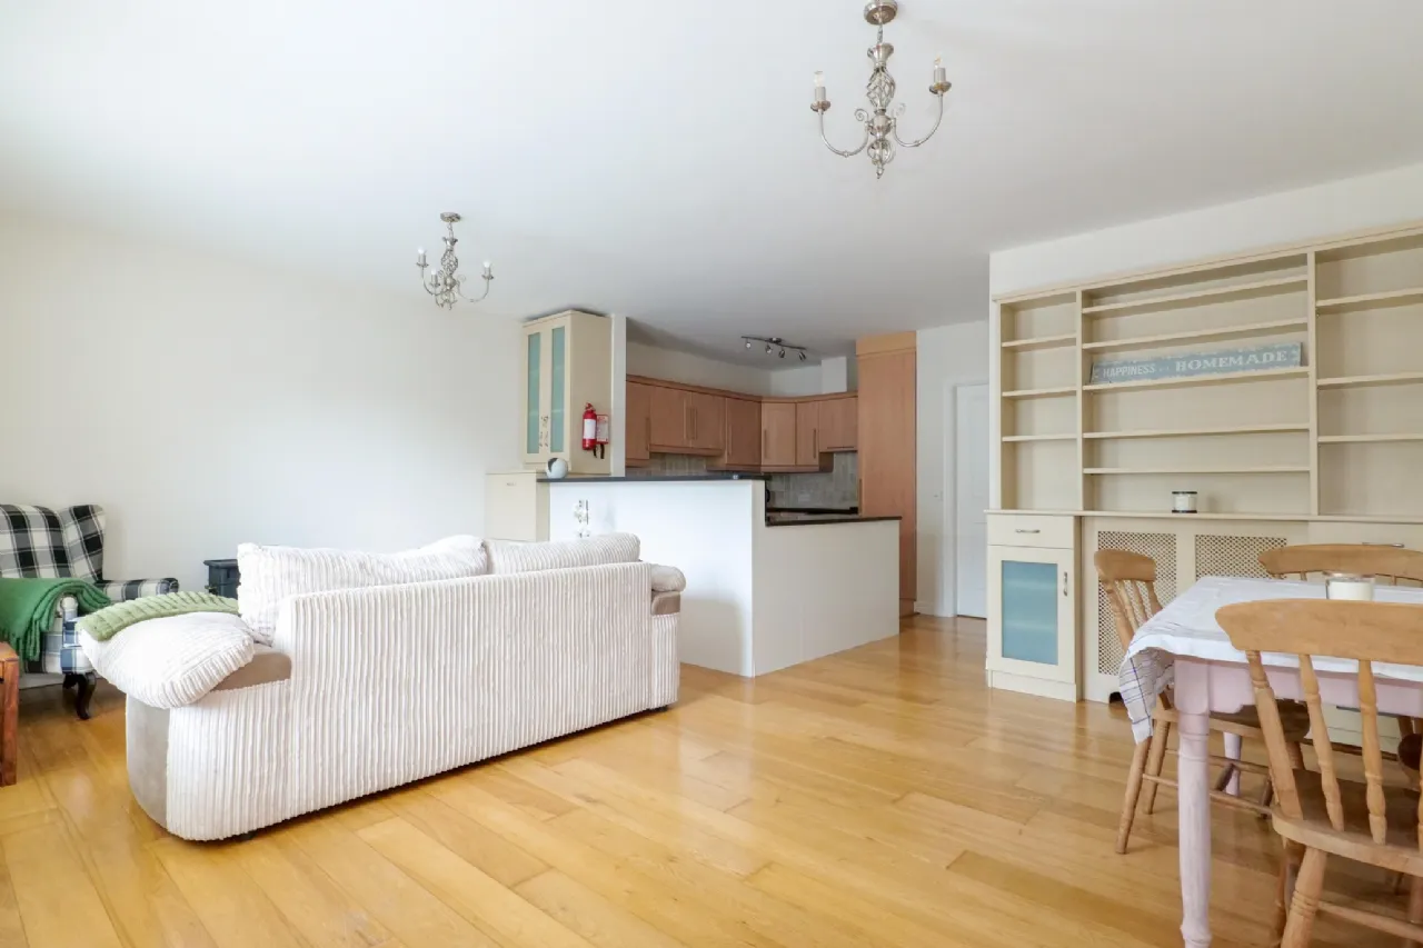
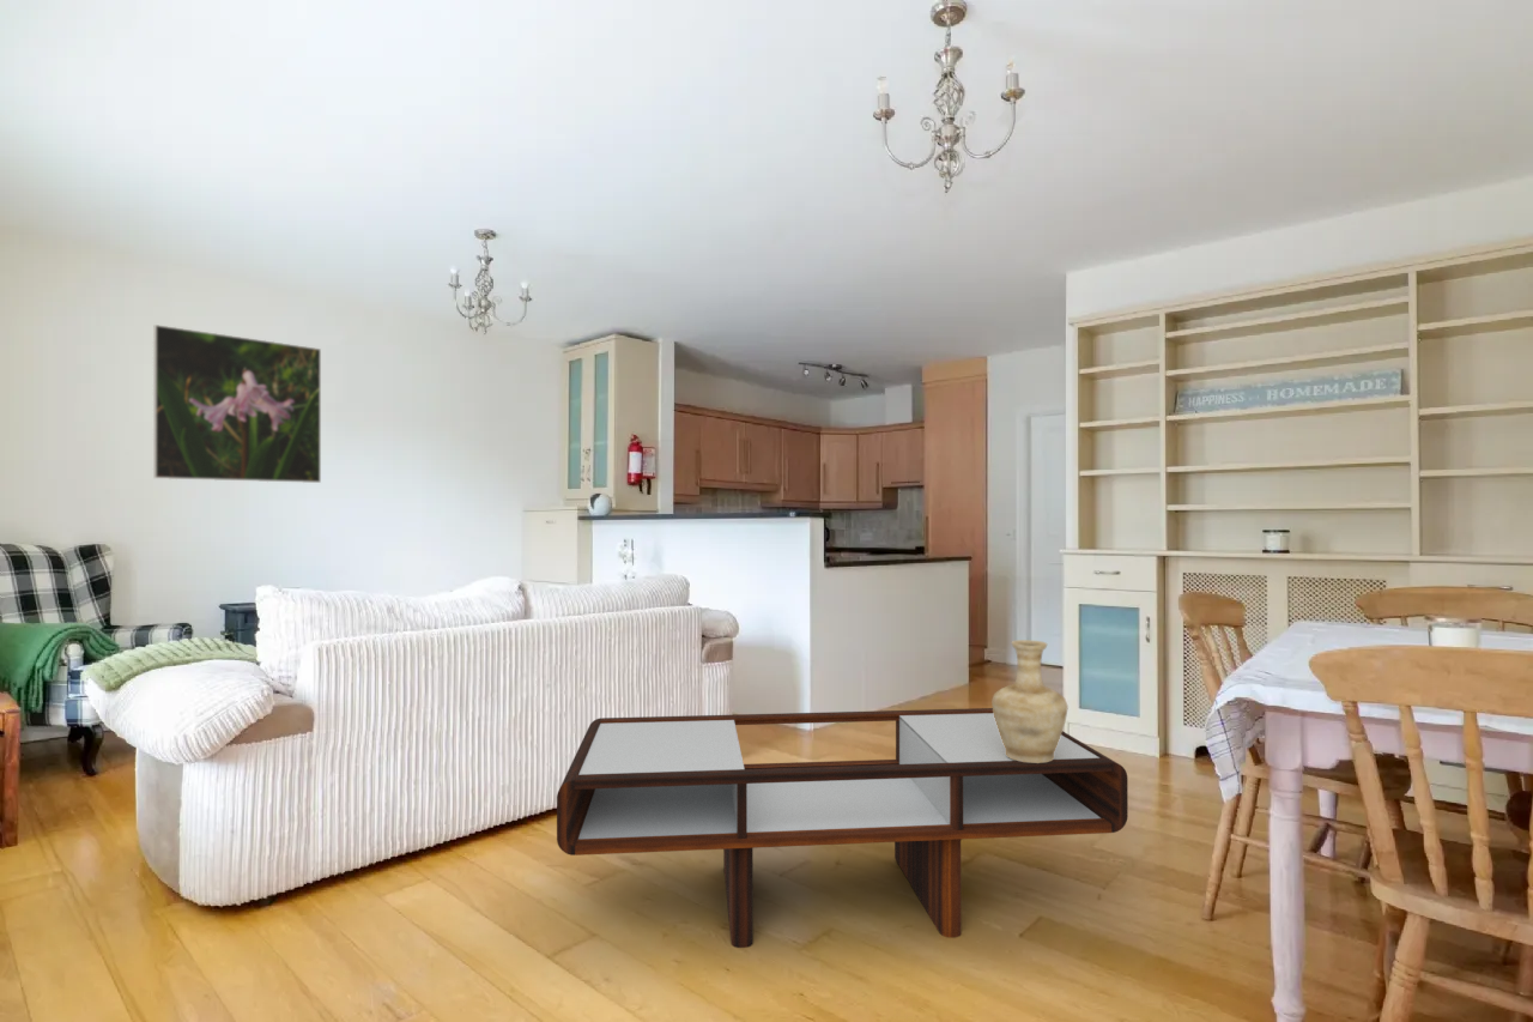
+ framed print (242, 409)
+ coffee table (831, 817)
+ vase (1029, 697)
